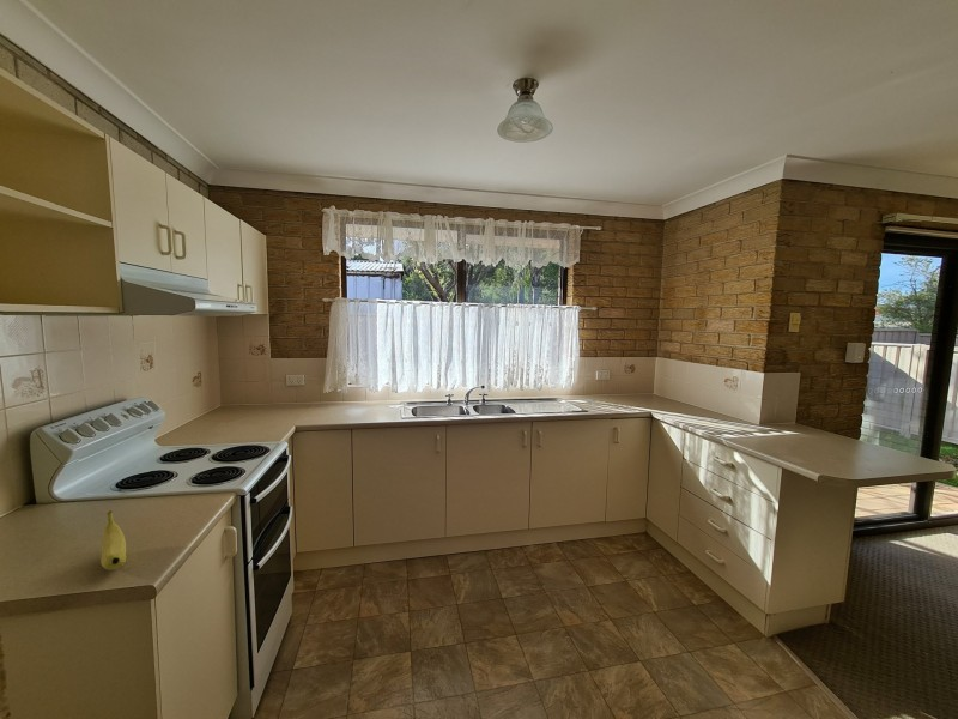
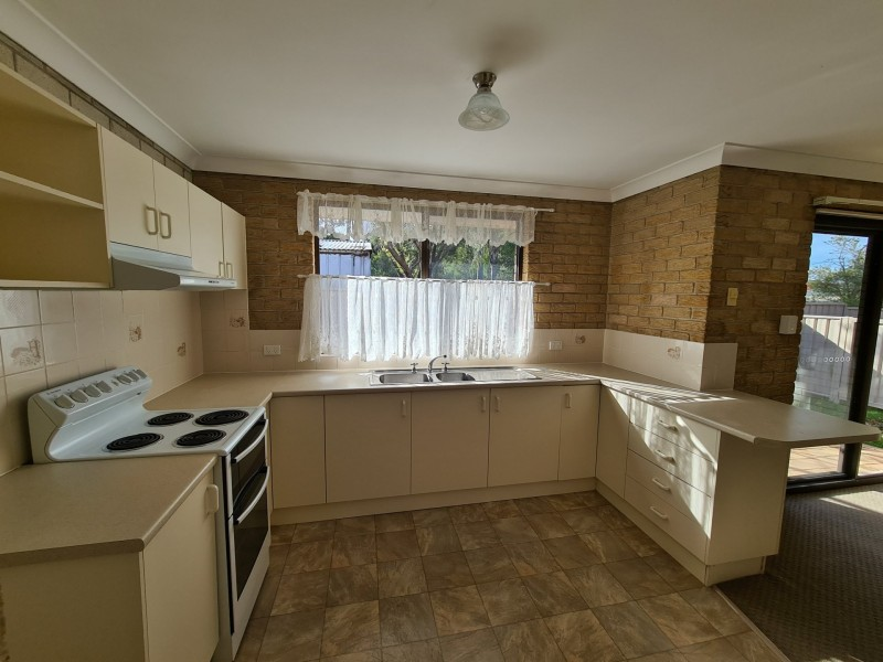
- fruit (113, 543)
